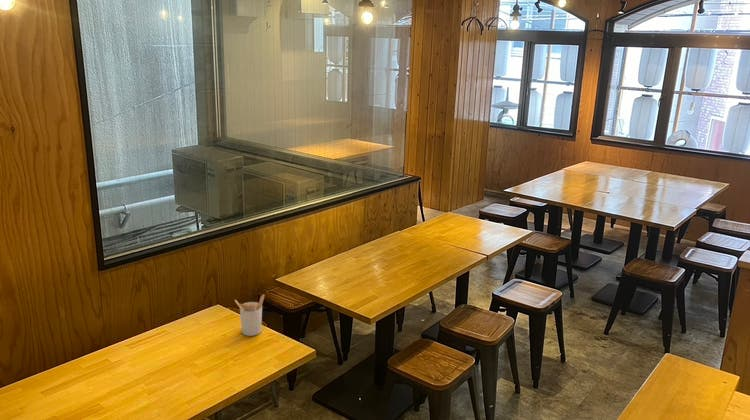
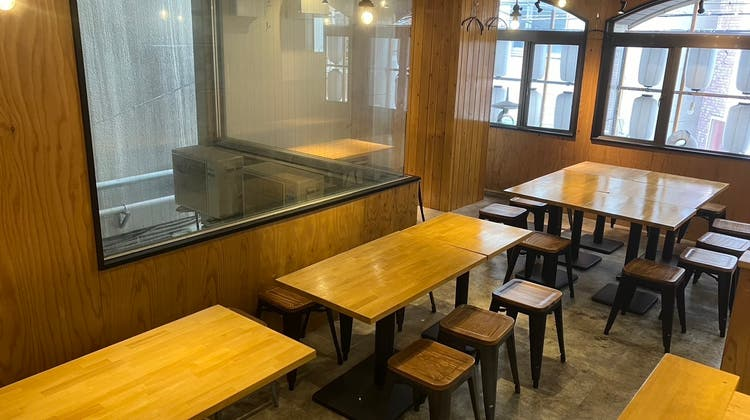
- utensil holder (249, 315)
